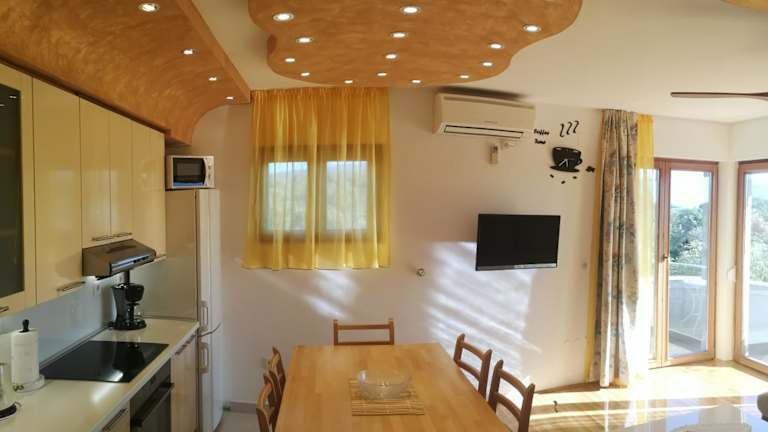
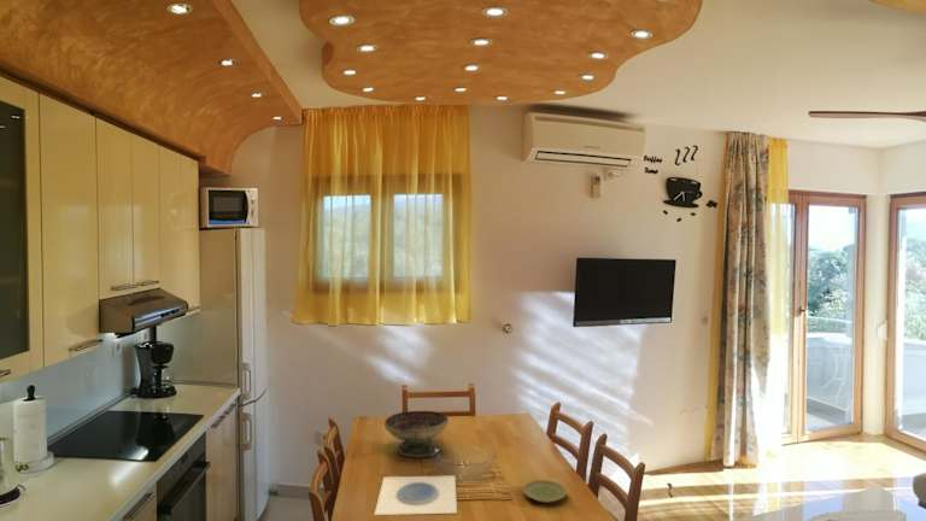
+ plate (544, 492)
+ plate (417, 491)
+ decorative bowl (416, 433)
